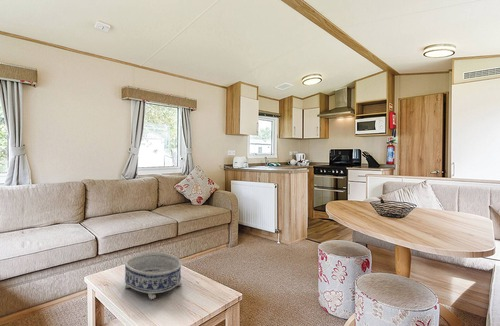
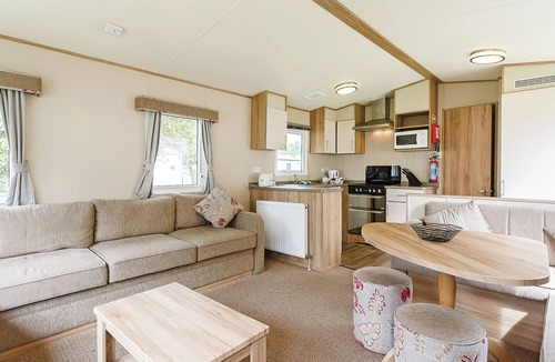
- decorative bowl (153, 273)
